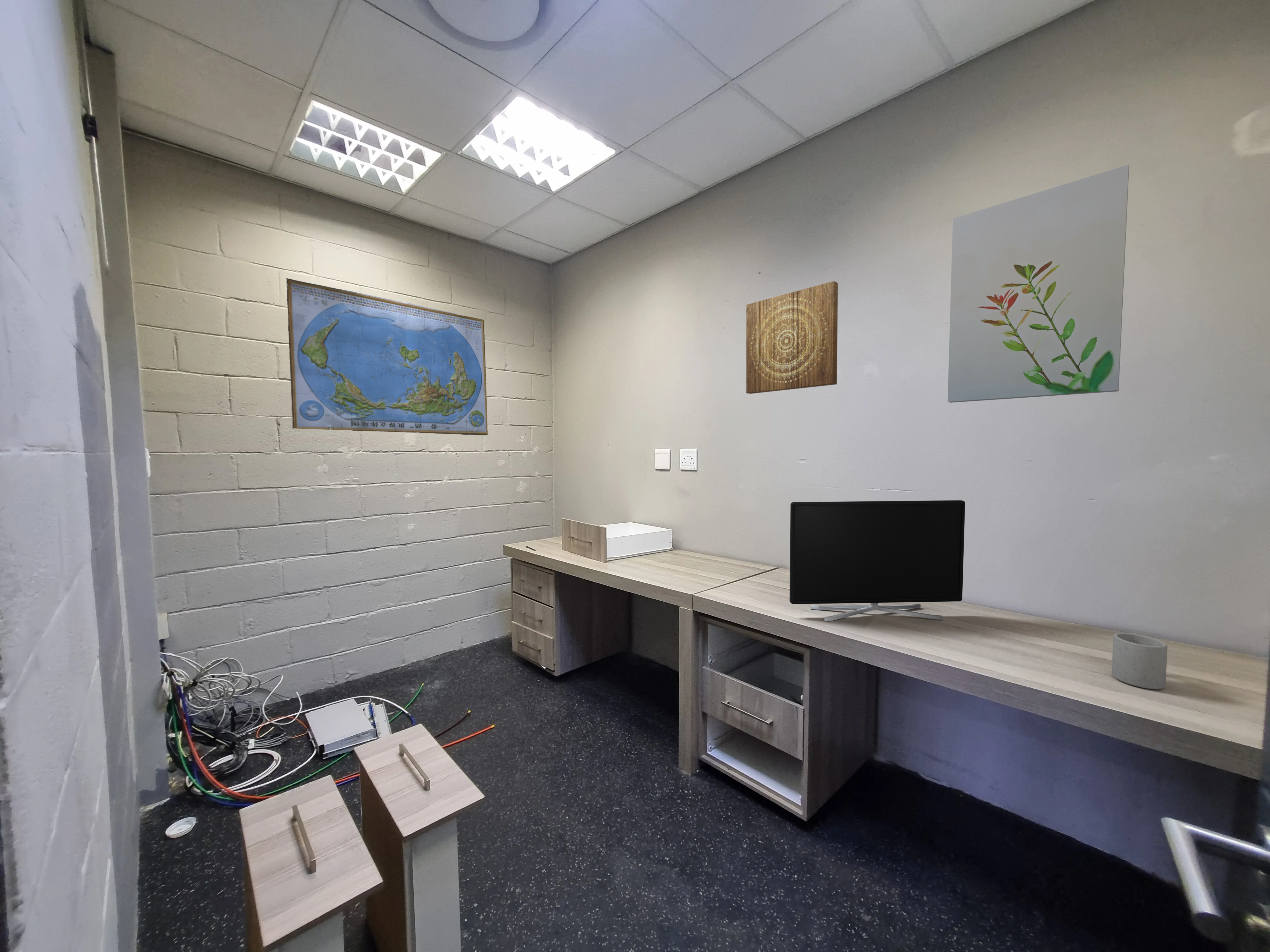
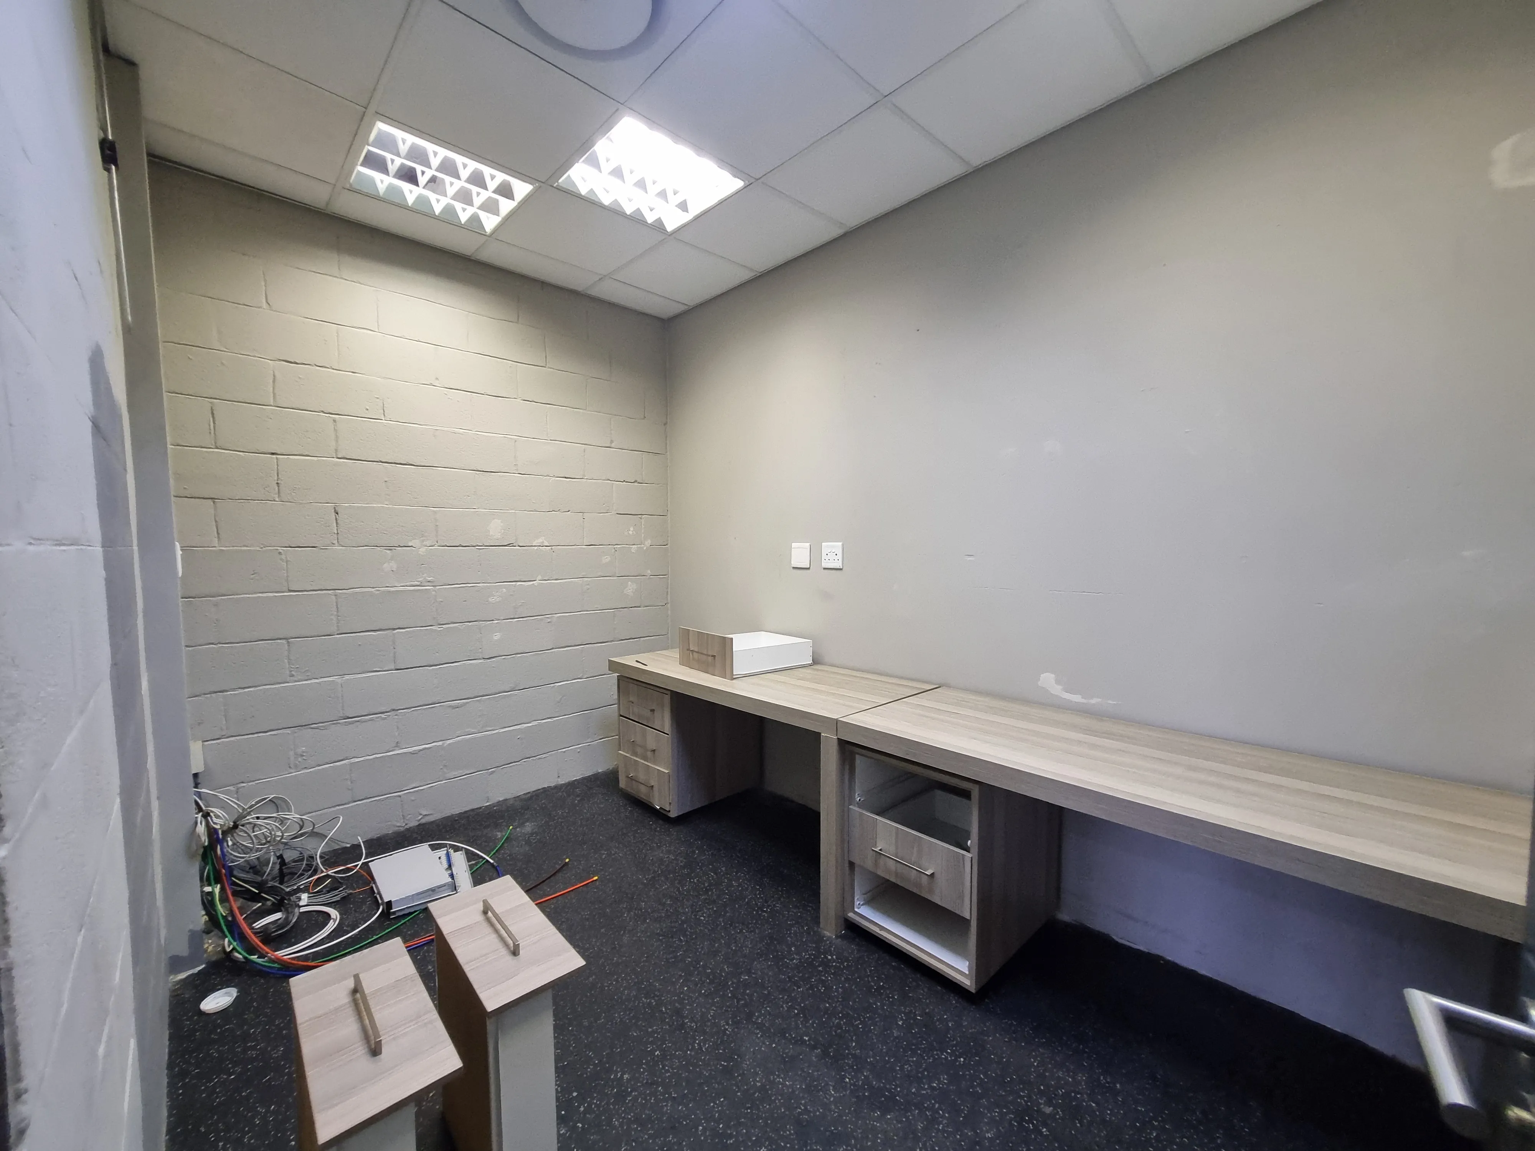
- wall art (789, 342)
- world map (401, 367)
- wall art (1029, 298)
- mug (1137, 657)
- monitor (875, 558)
